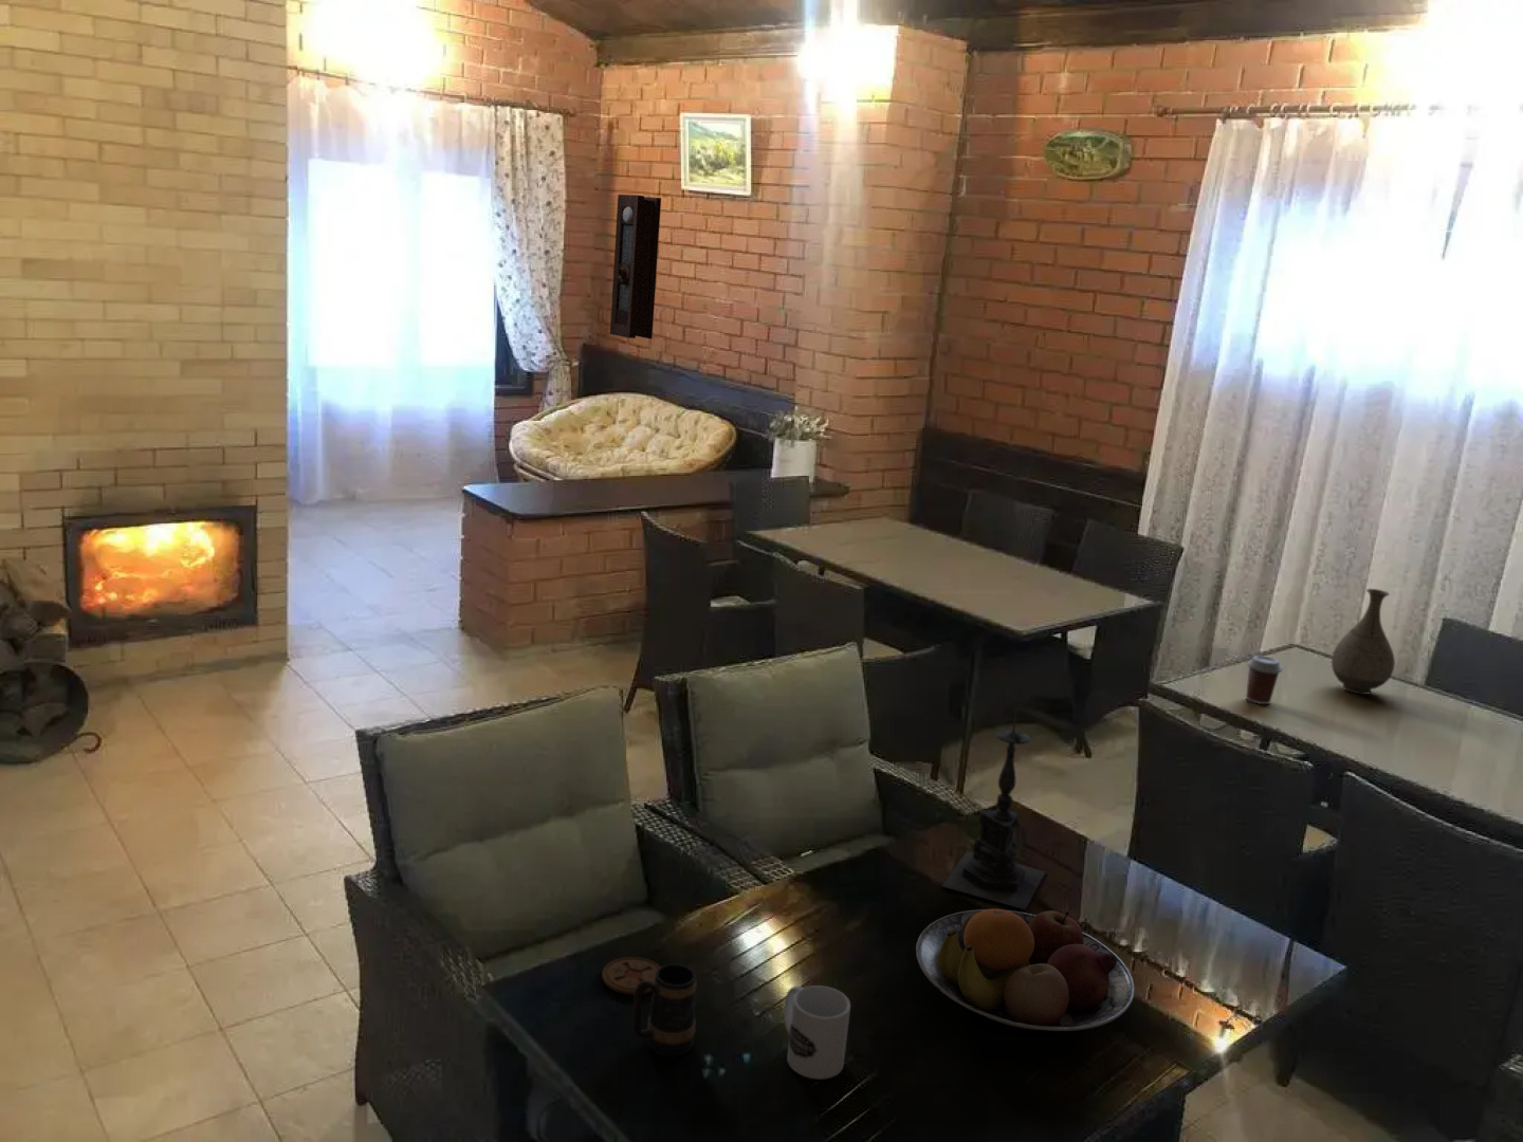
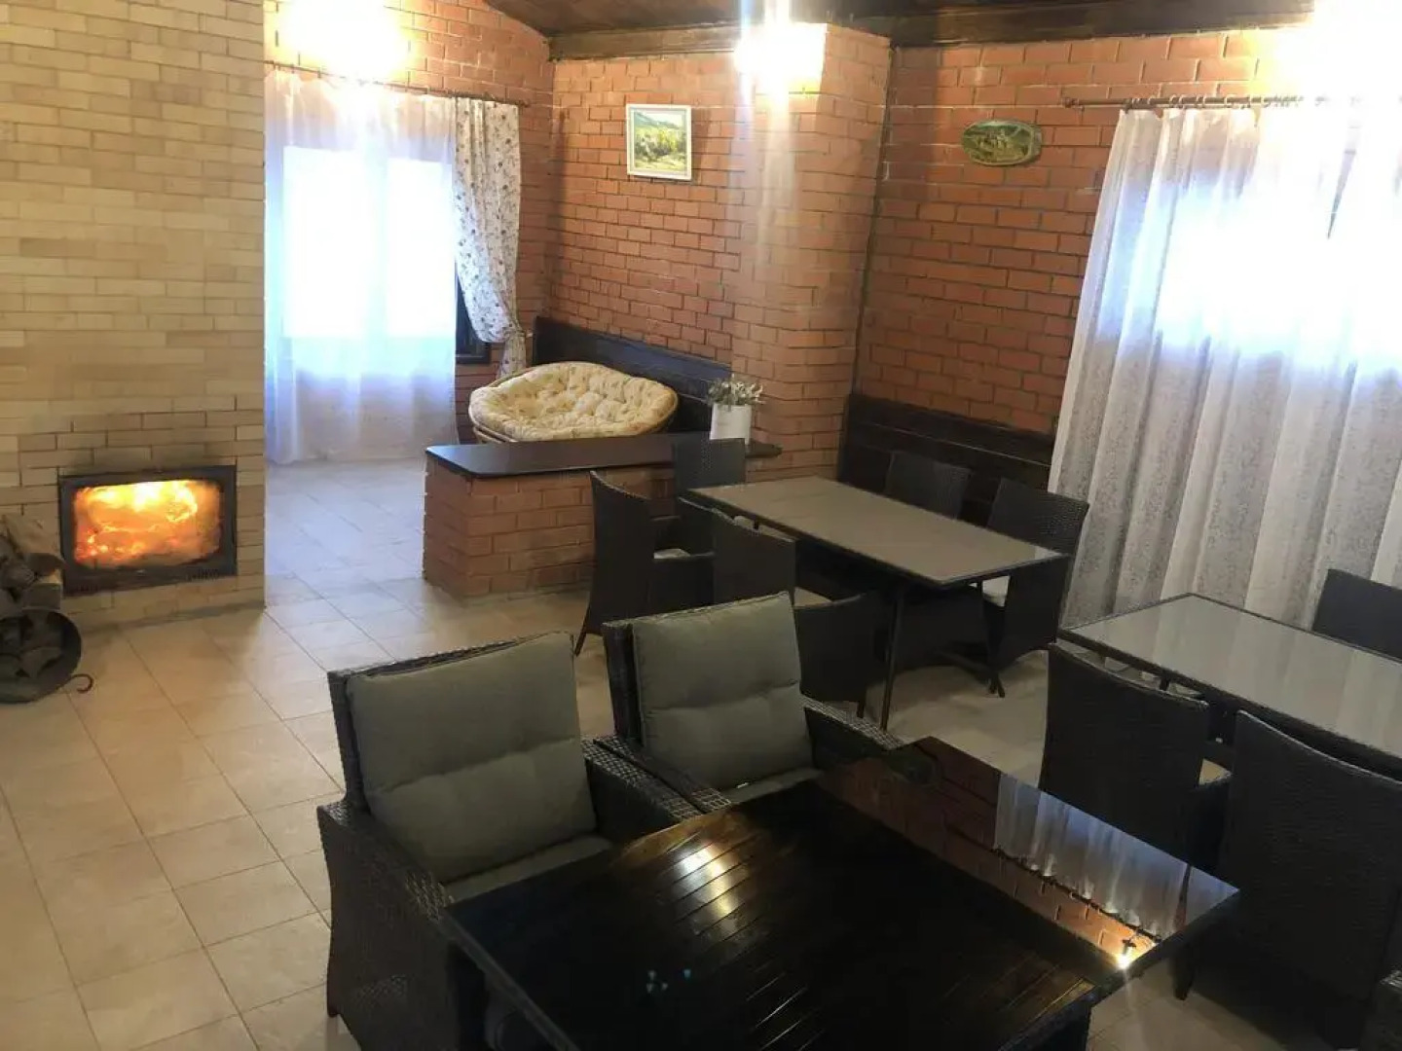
- coaster (632, 975)
- mug (663, 1011)
- candle holder (1006, 797)
- coffee cup (1262, 679)
- mug (811, 1024)
- pendulum clock (630, 266)
- vase (1366, 641)
- fruit bowl (1025, 956)
